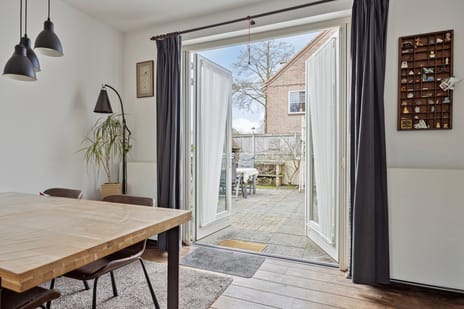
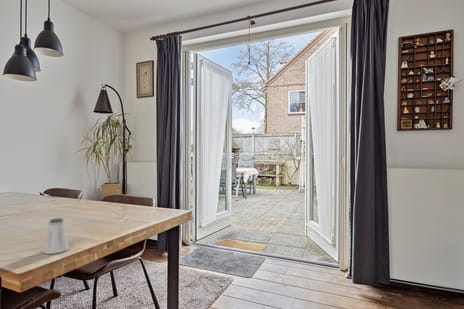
+ saltshaker (56, 234)
